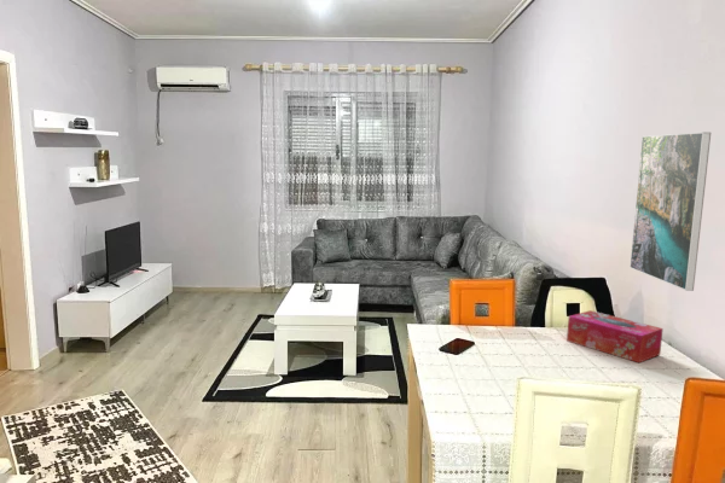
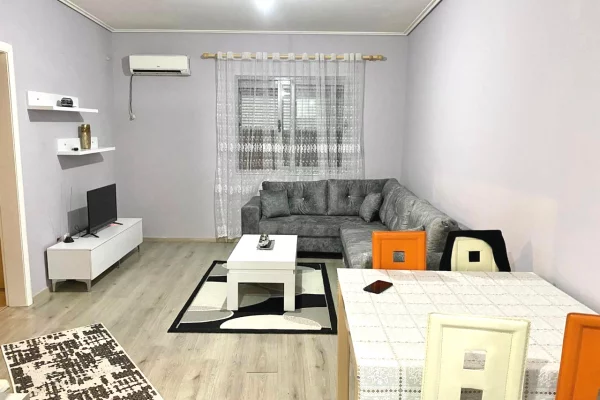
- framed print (666, 208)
- tissue box (613, 334)
